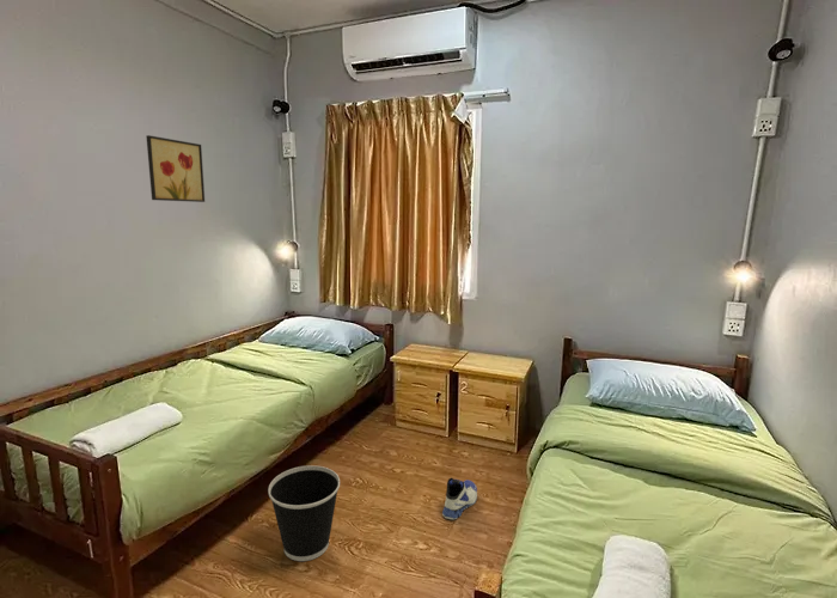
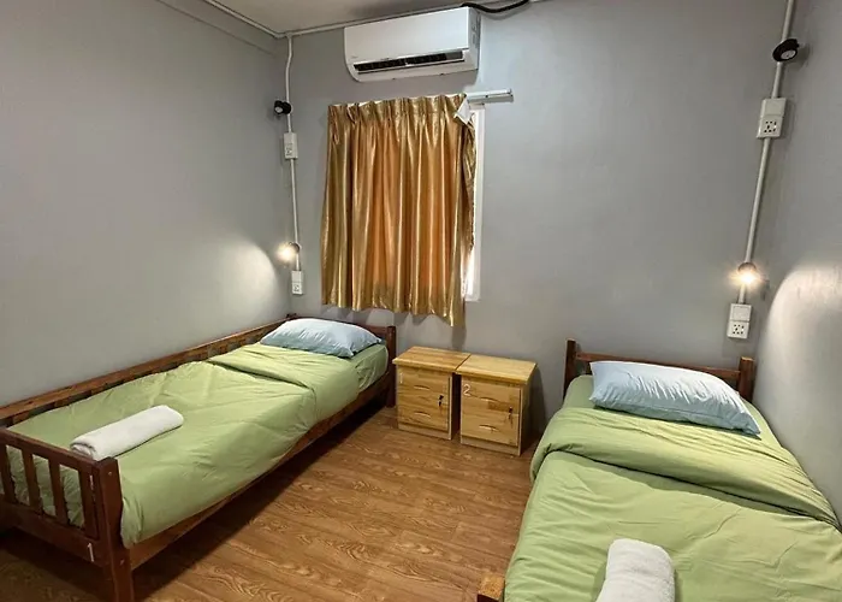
- sneaker (460, 490)
- wastebasket (305, 514)
- wall art (176, 171)
